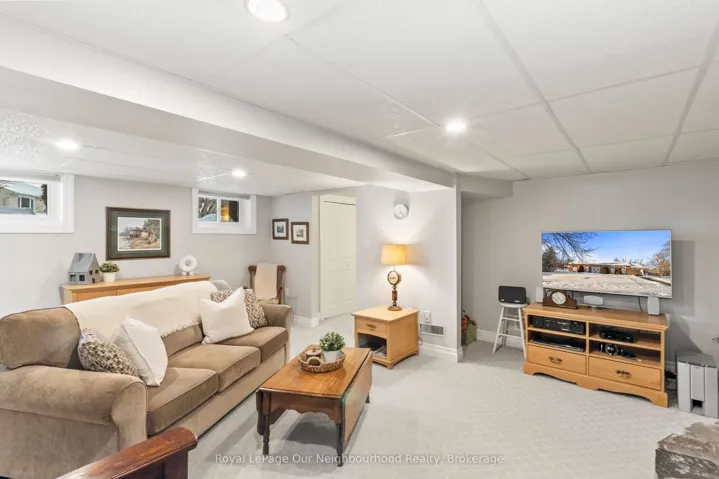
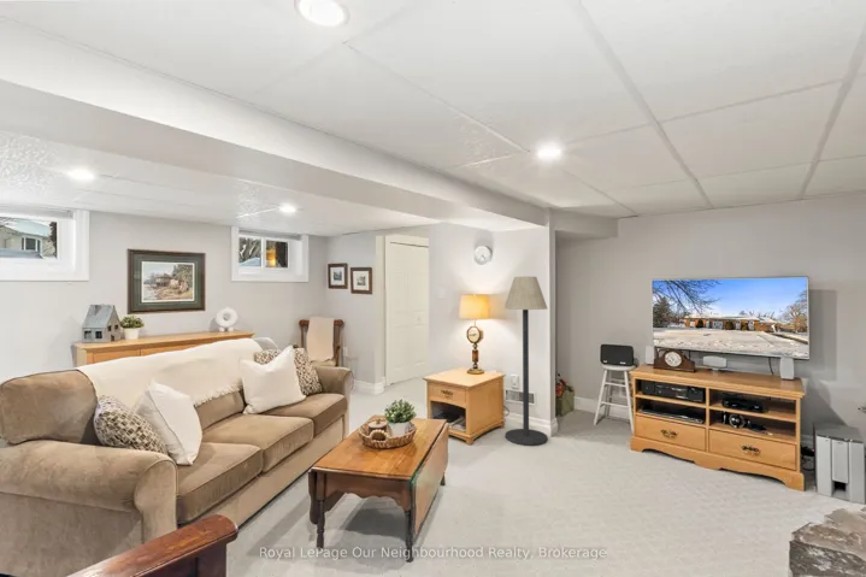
+ floor lamp (525, 357)
